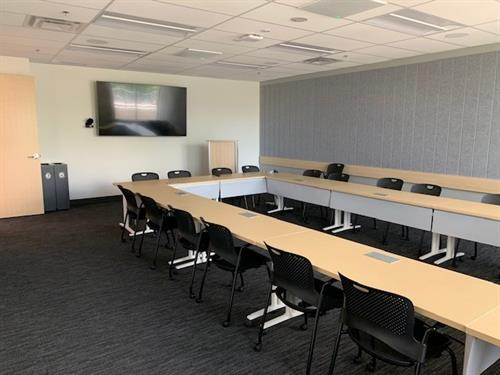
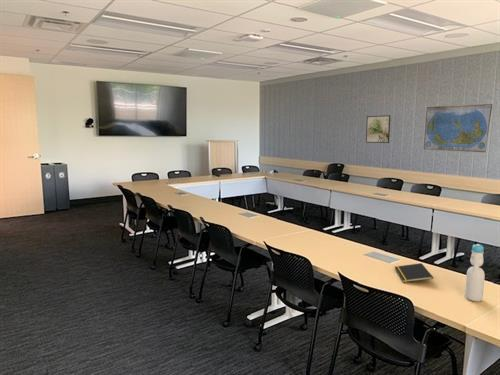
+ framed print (377, 129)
+ bottle (475, 271)
+ world map (455, 128)
+ notepad (412, 272)
